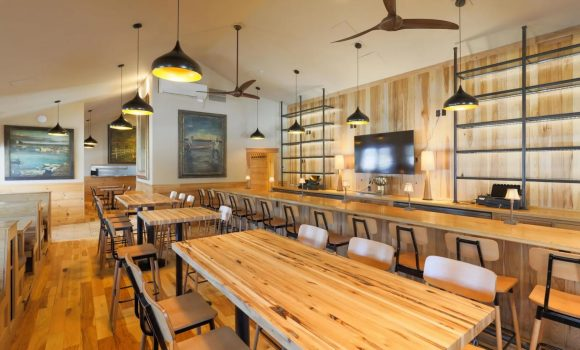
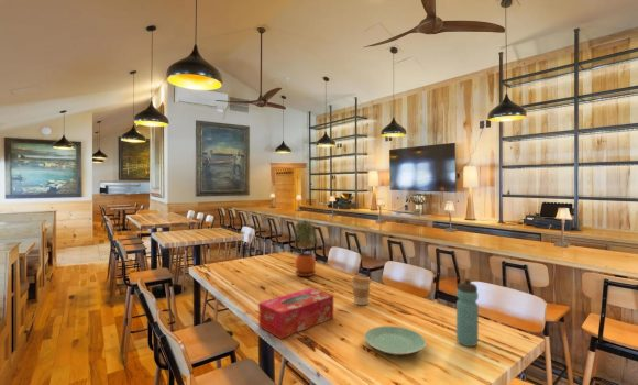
+ coffee cup (361, 289)
+ potted plant (305, 248)
+ plate (394, 341)
+ tissue box (297, 310)
+ water bottle (466, 310)
